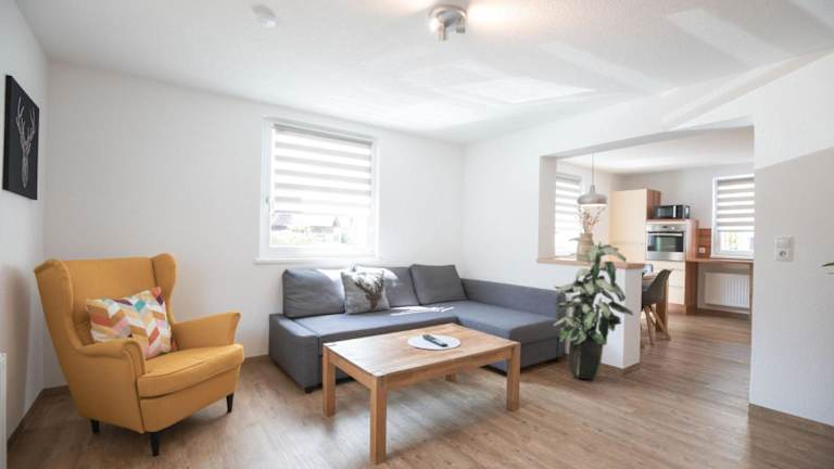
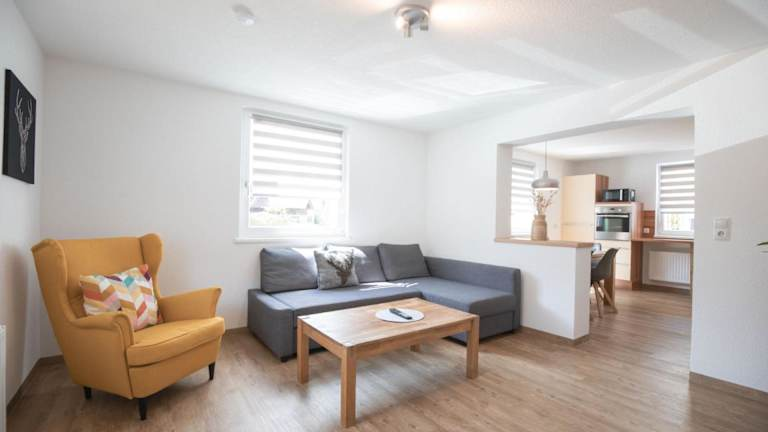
- indoor plant (586, 306)
